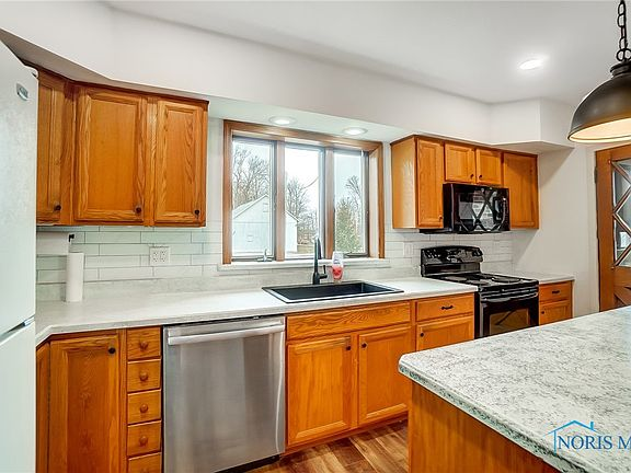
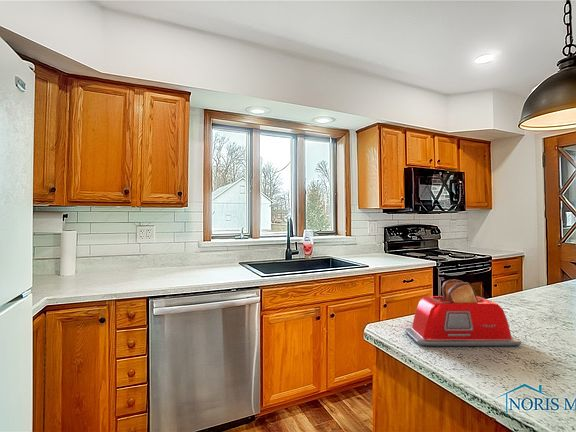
+ toaster (459, 309)
